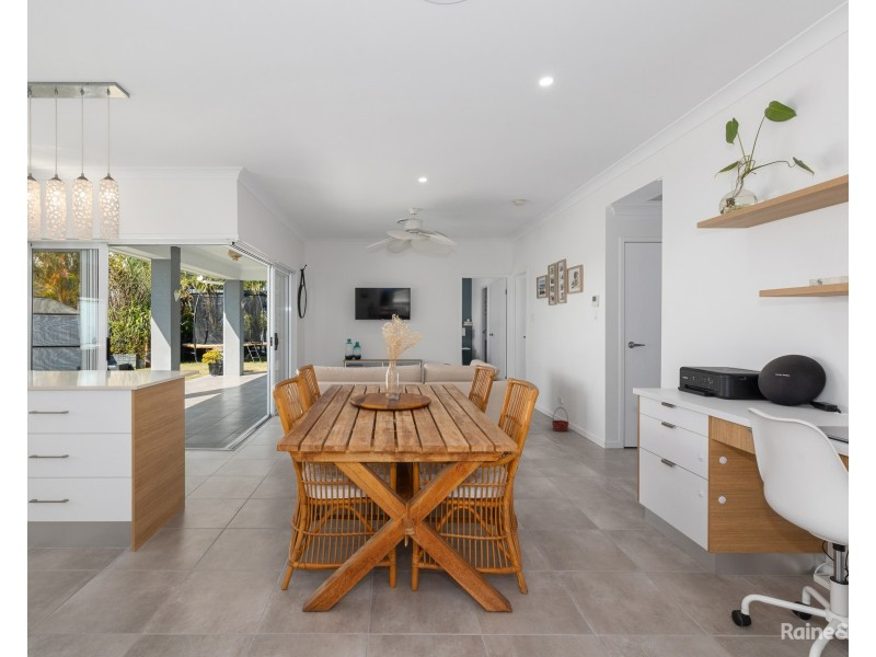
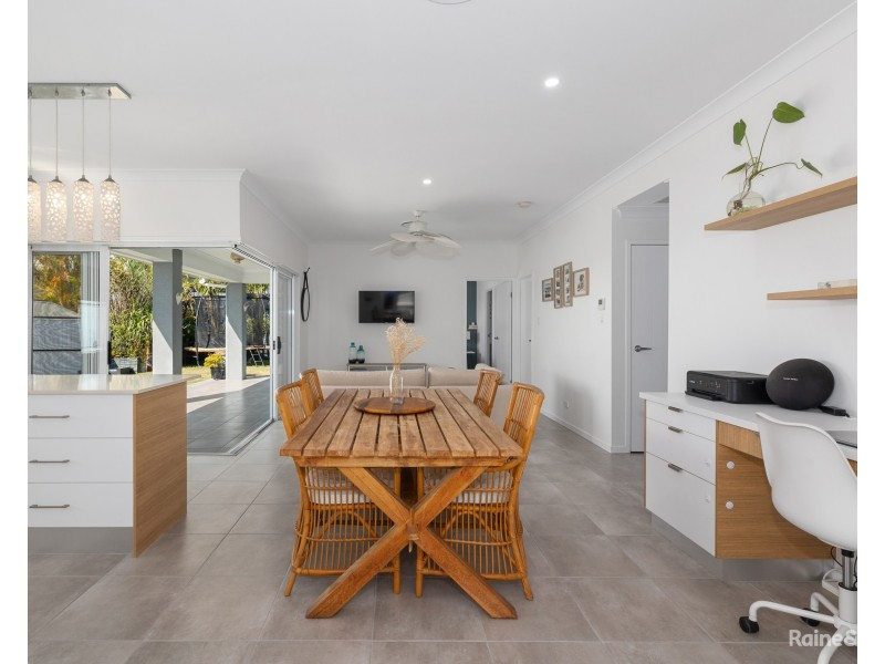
- basket (560, 420)
